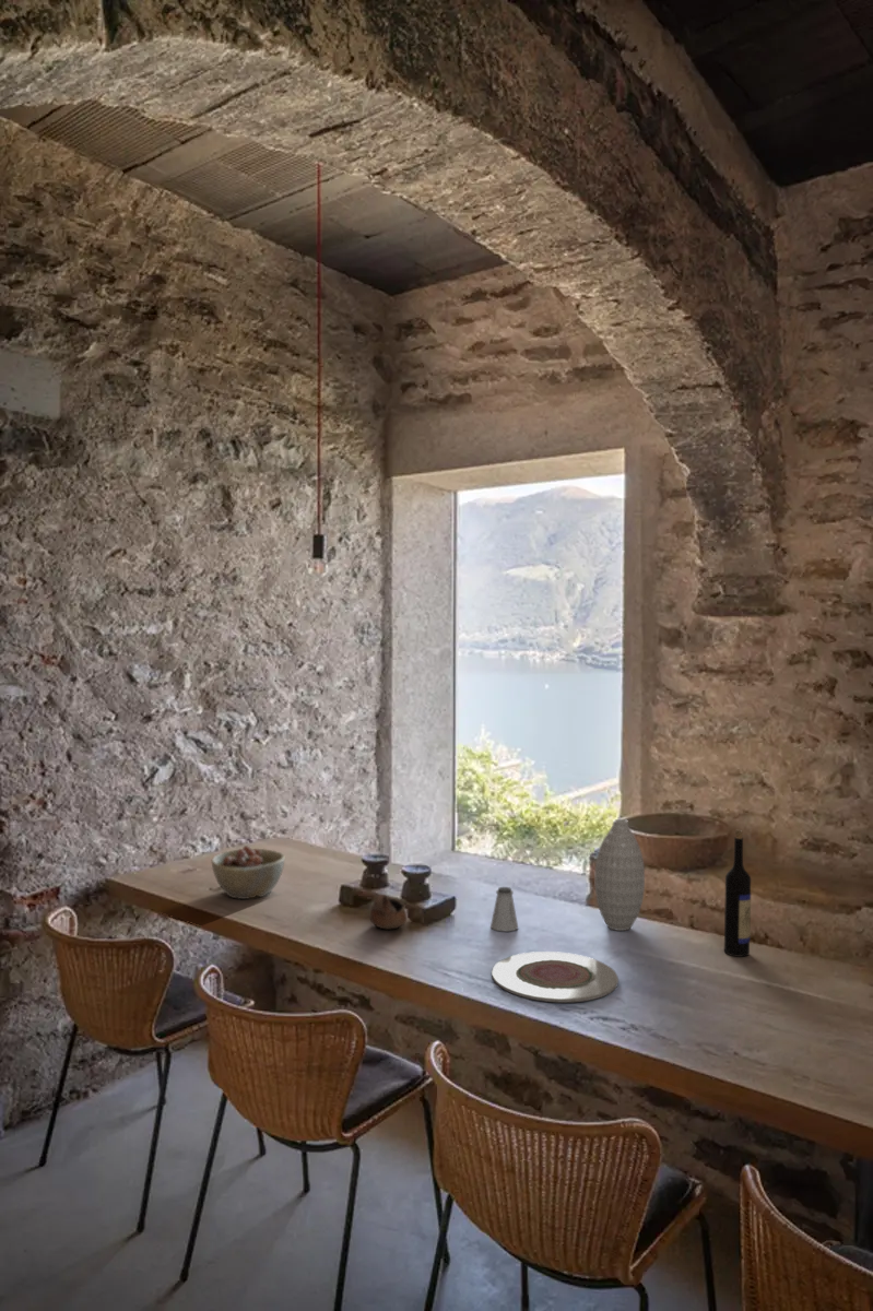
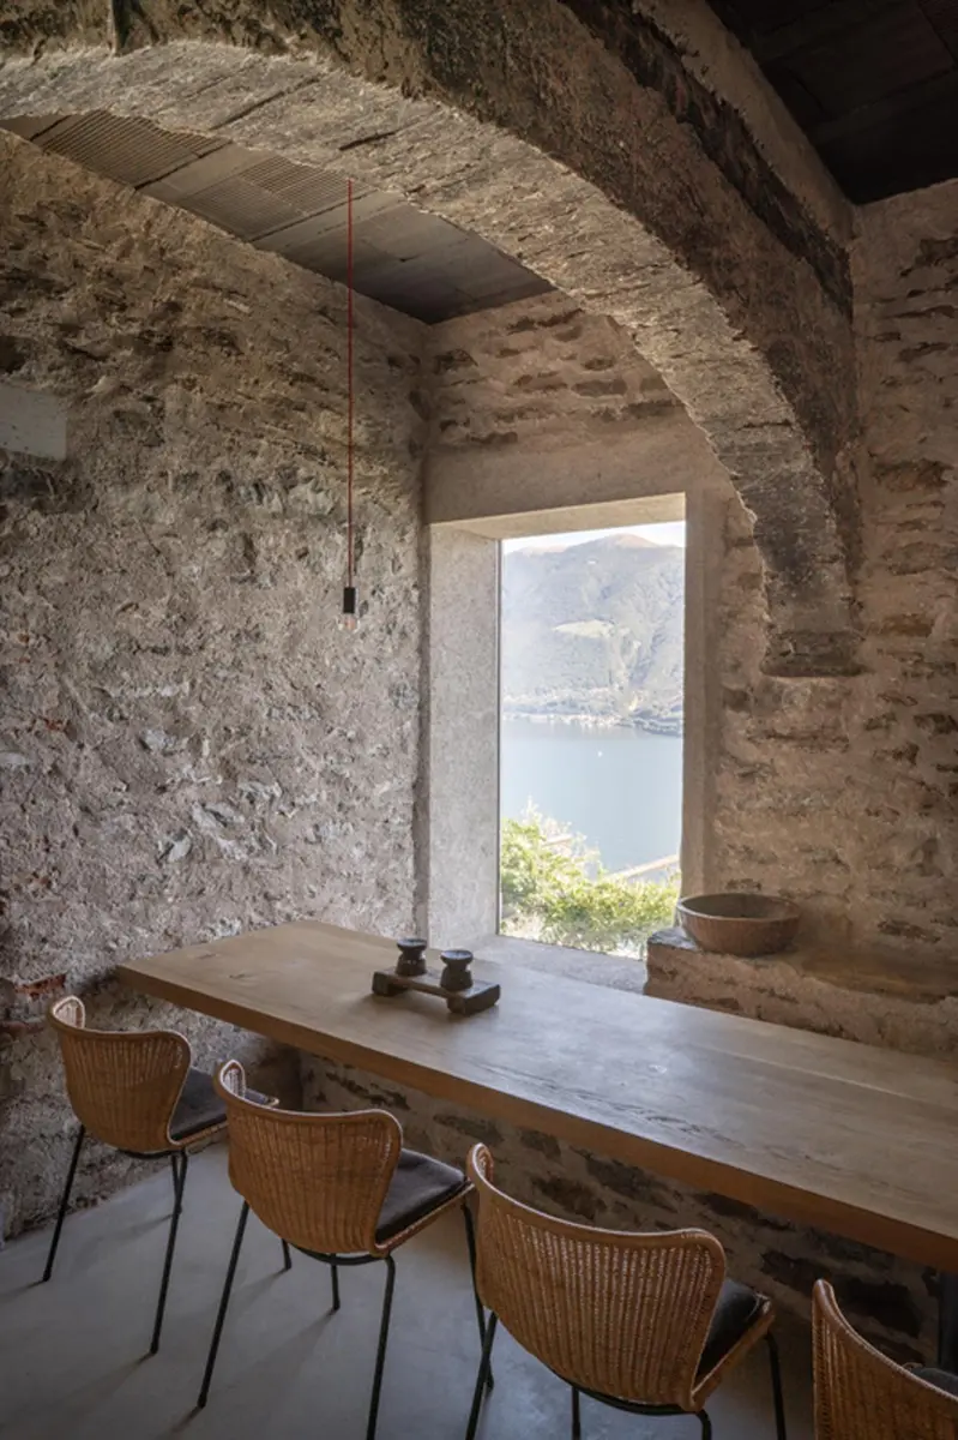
- saltshaker (504, 907)
- wine bottle (738, 891)
- bowl (248, 869)
- cup (385, 908)
- vase (620, 873)
- plate (554, 973)
